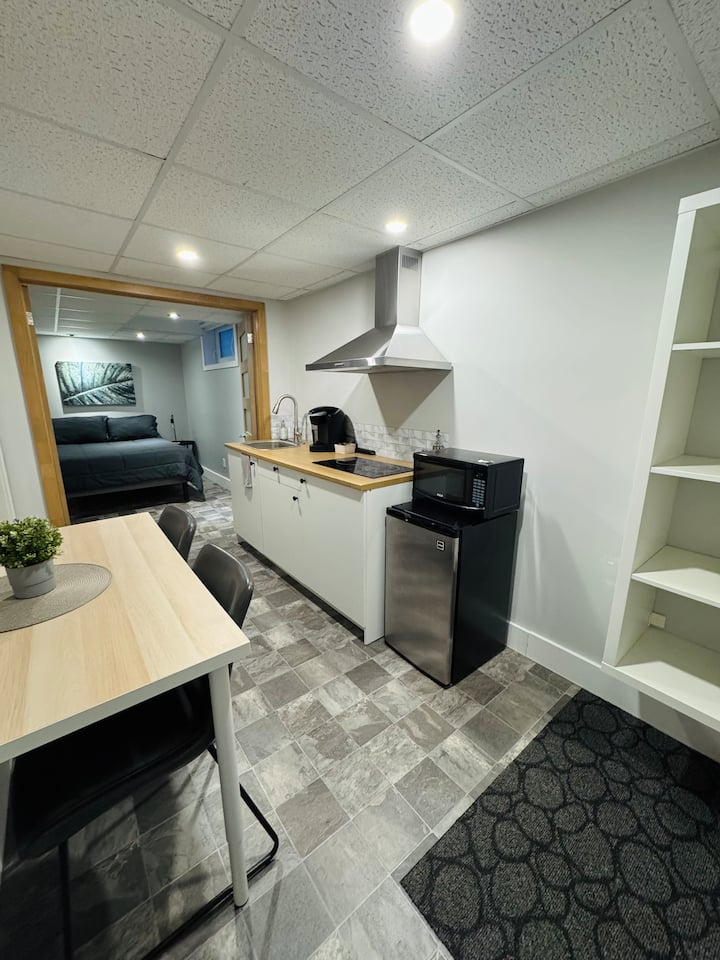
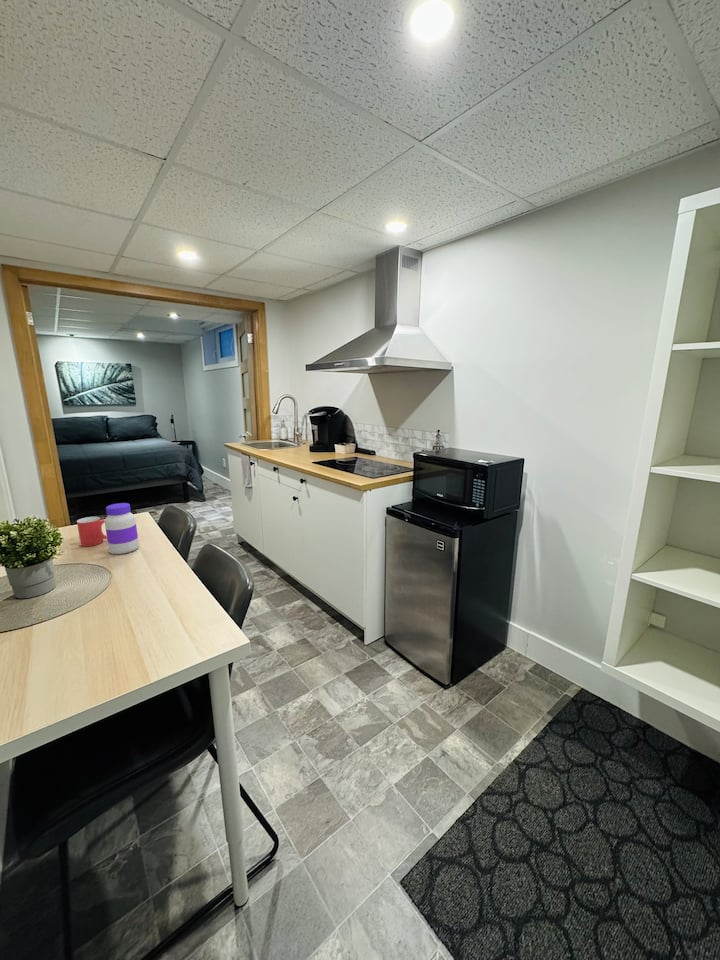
+ mug (96, 530)
+ jar (121, 527)
